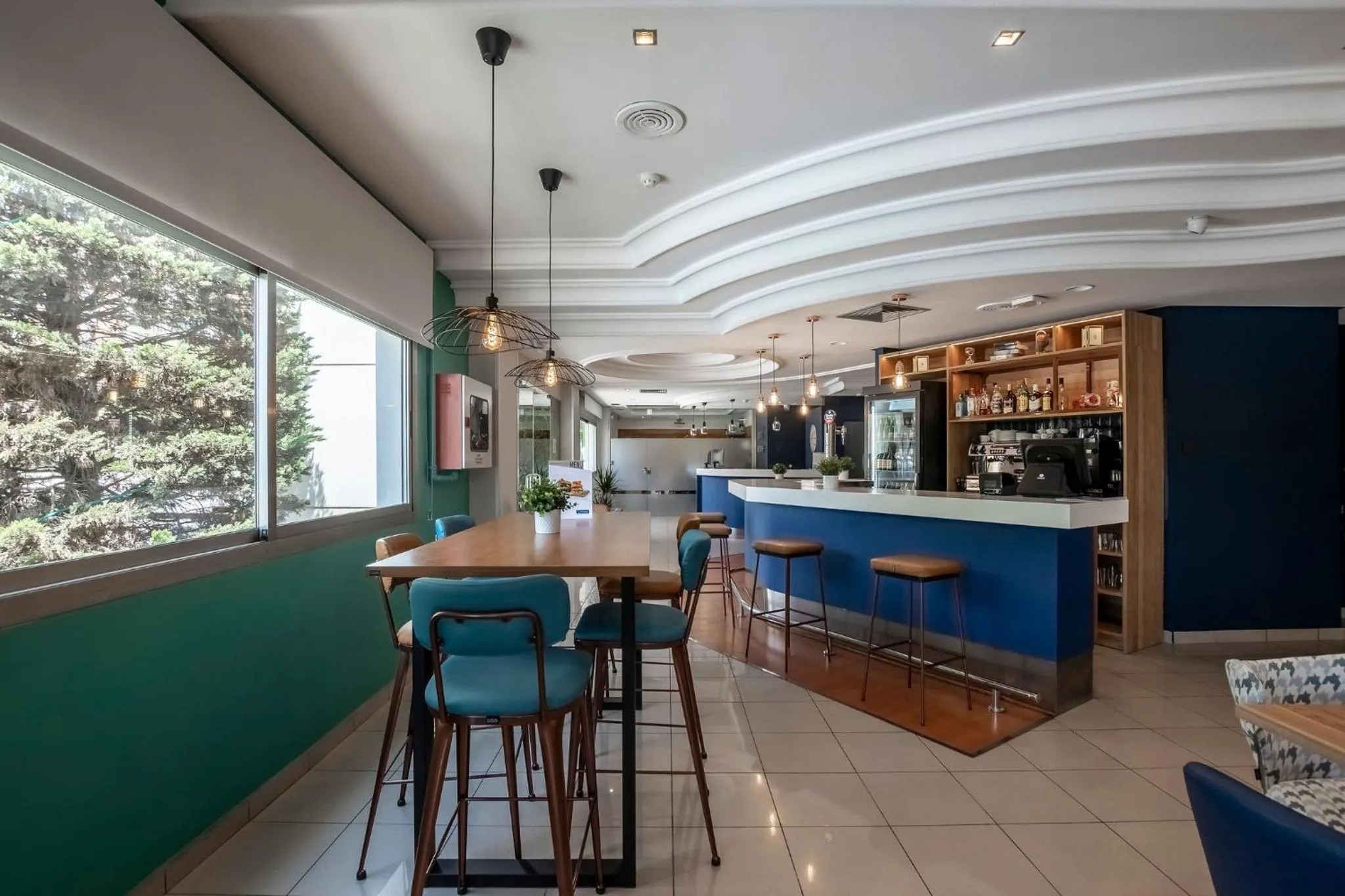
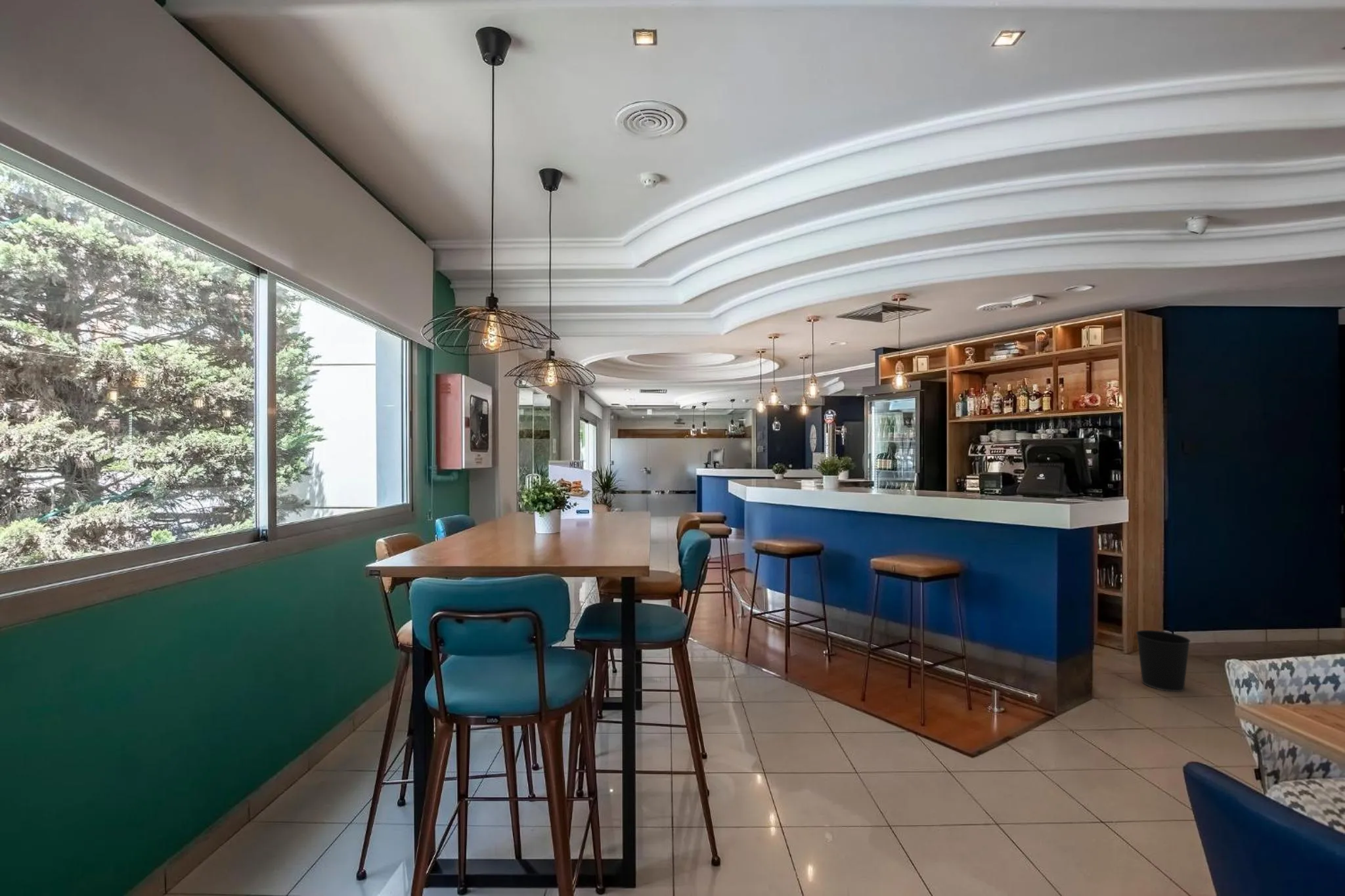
+ wastebasket (1162, 660)
